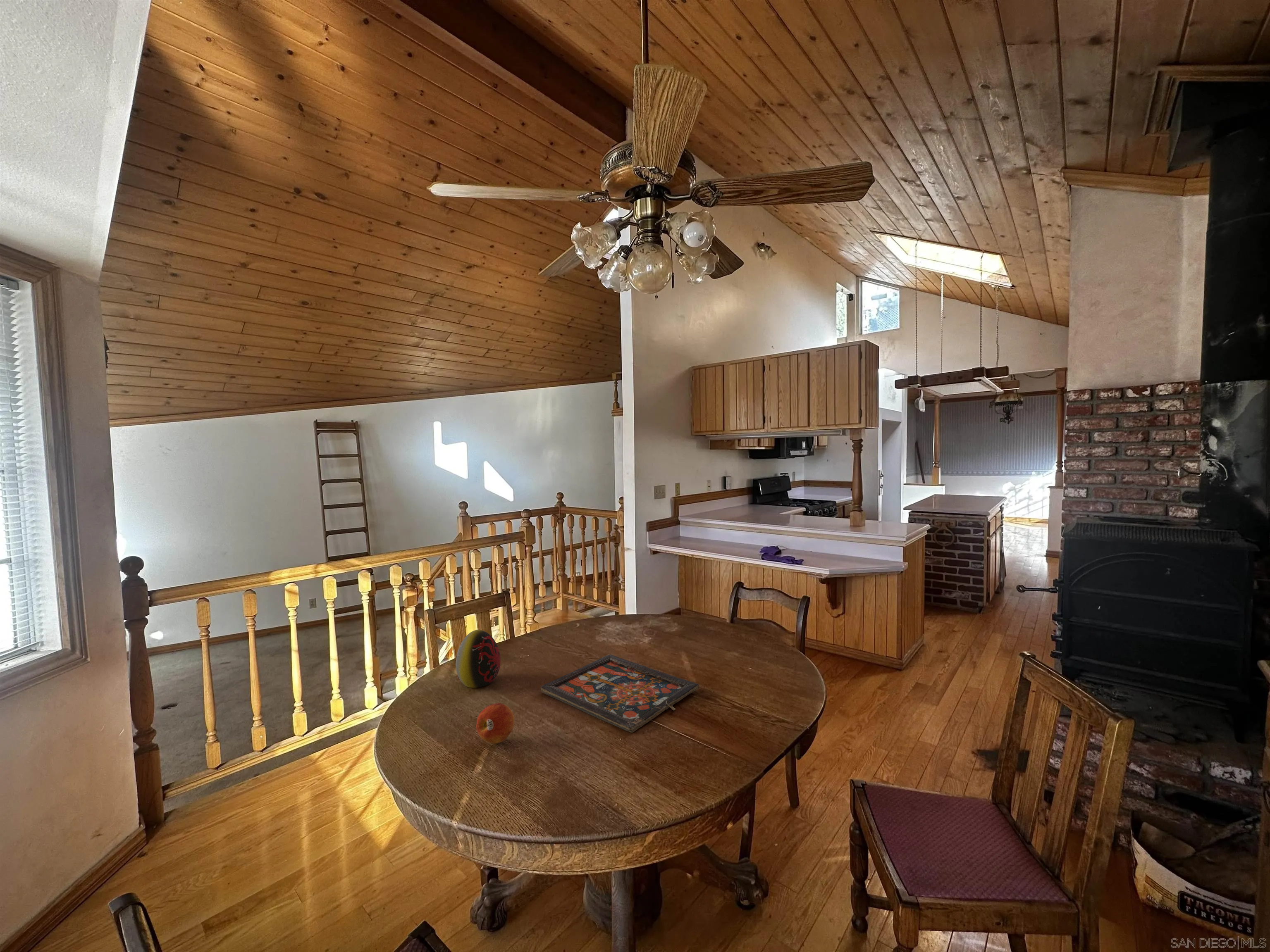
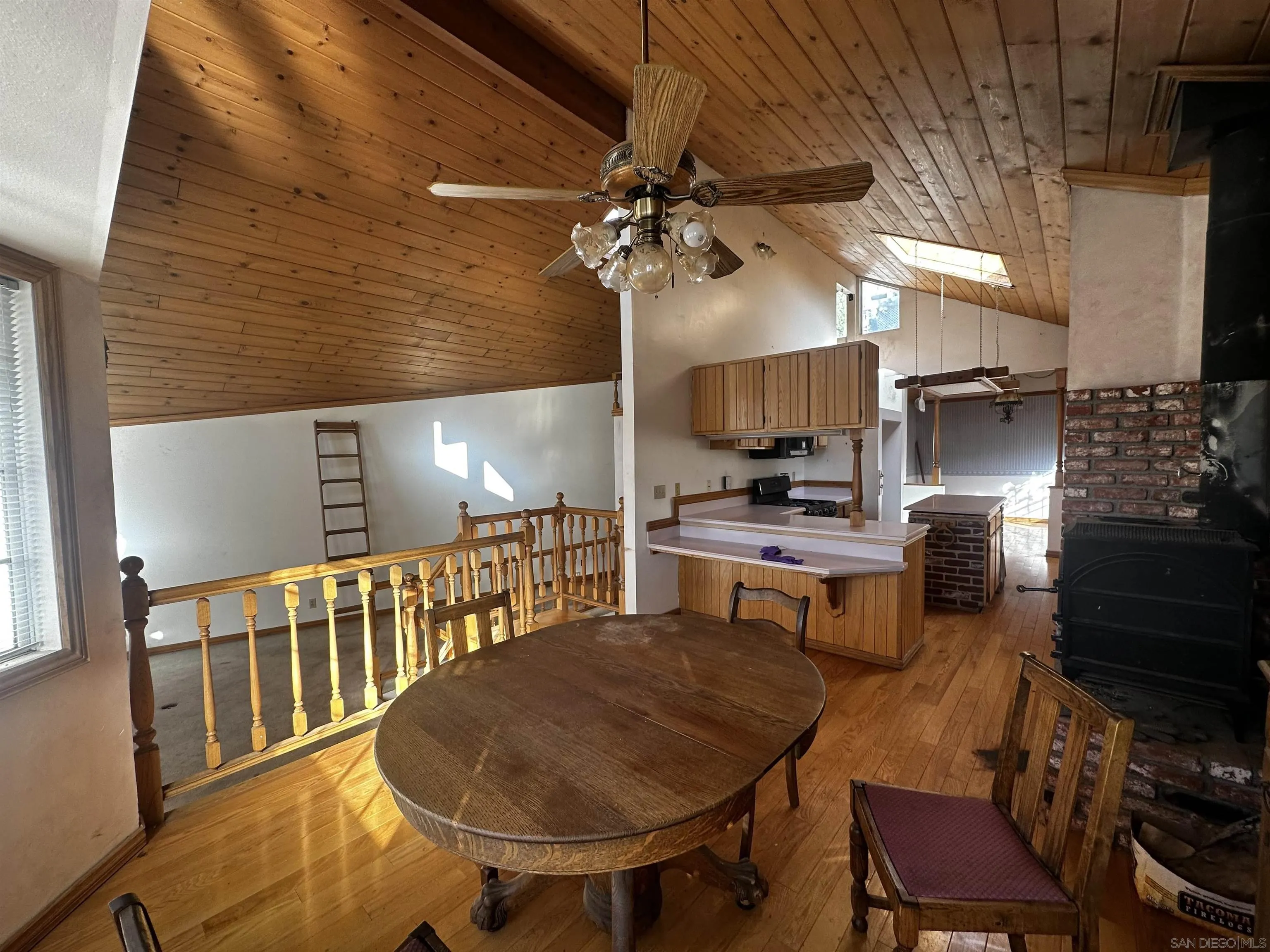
- fruit (495, 724)
- board game (621, 689)
- decorative egg (478, 656)
